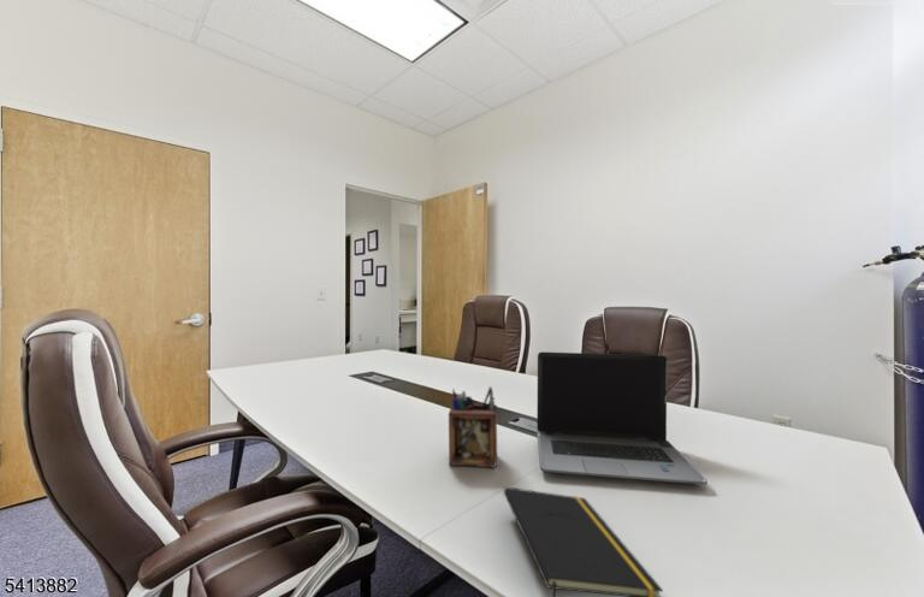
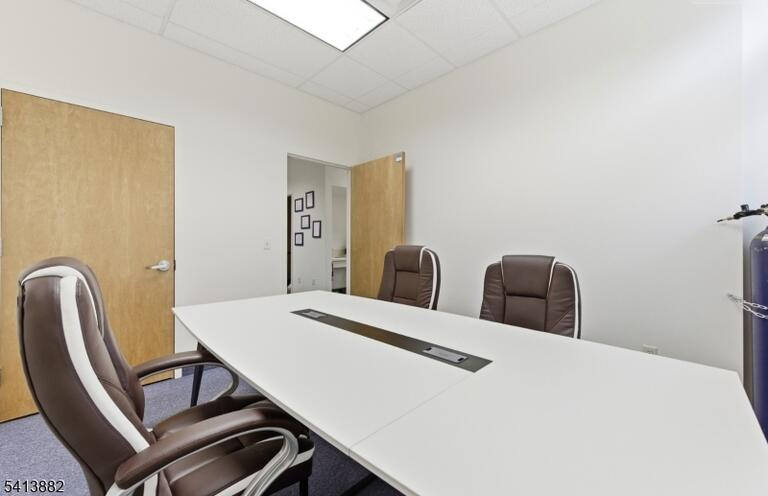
- desk organizer (473, 424)
- notepad (569, 533)
- laptop computer (609, 410)
